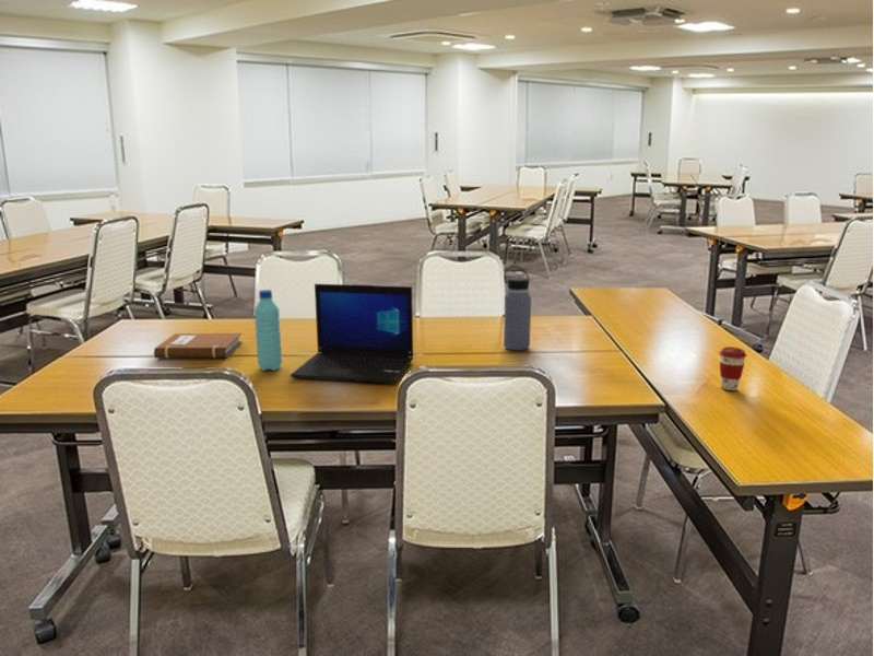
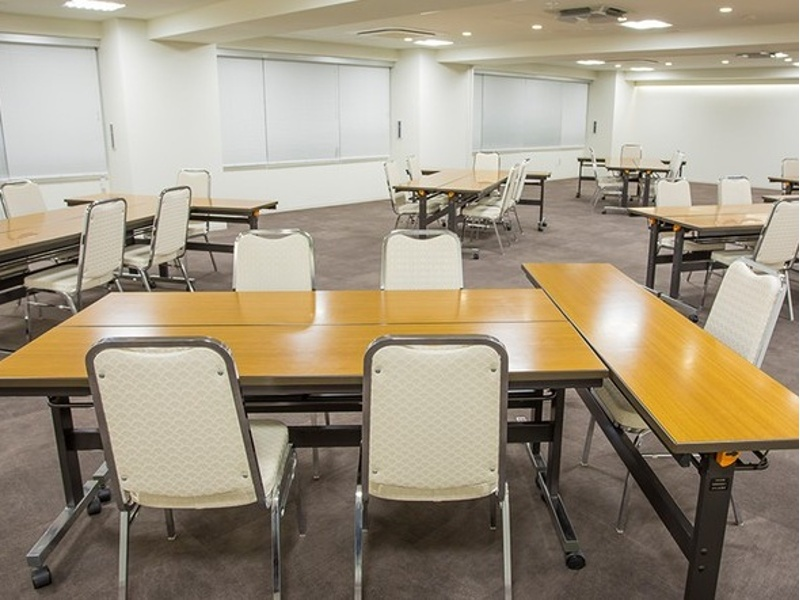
- water bottle (517, 307)
- coffee cup (731, 368)
- water bottle (268, 329)
- notebook (198, 345)
- laptop (353, 330)
